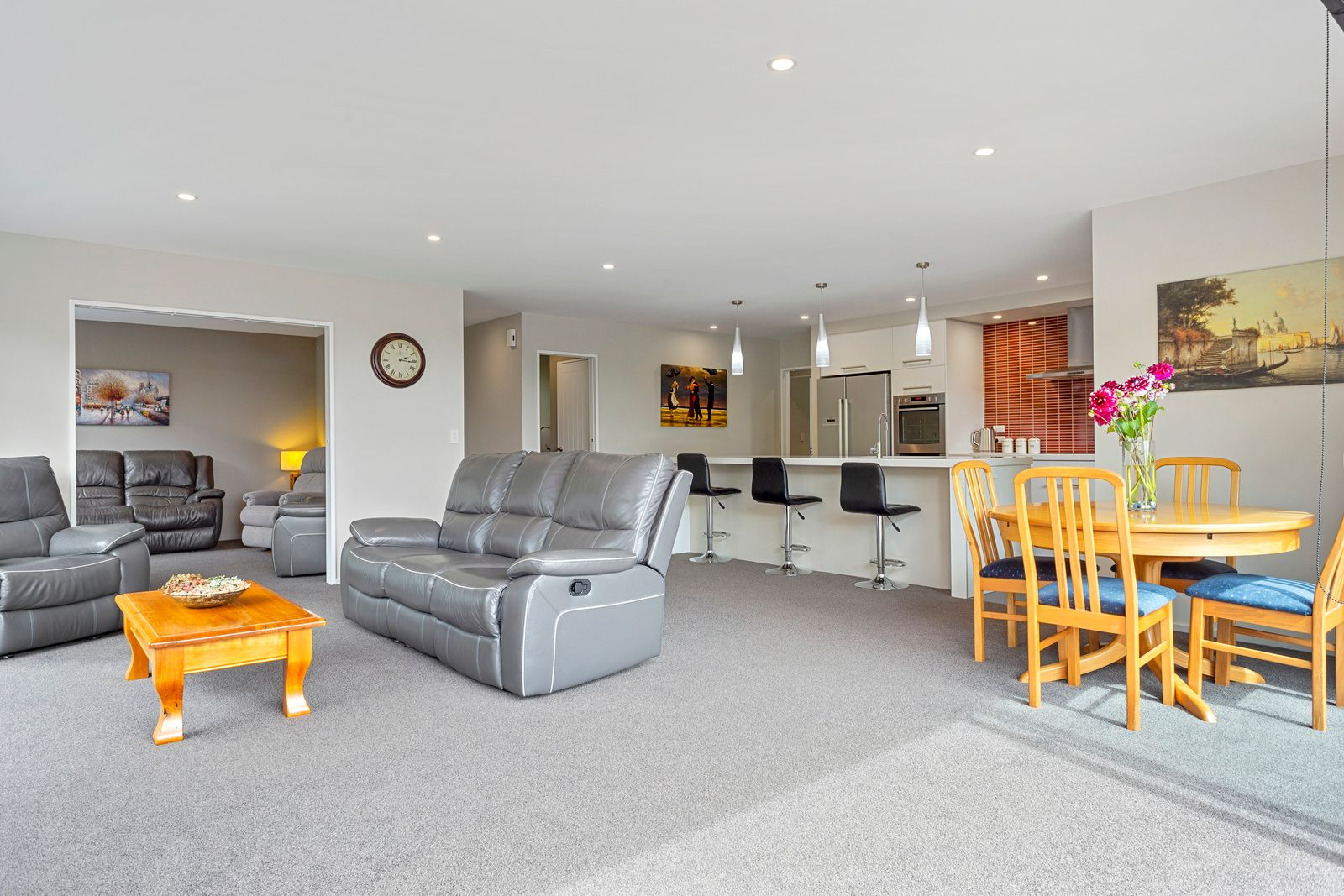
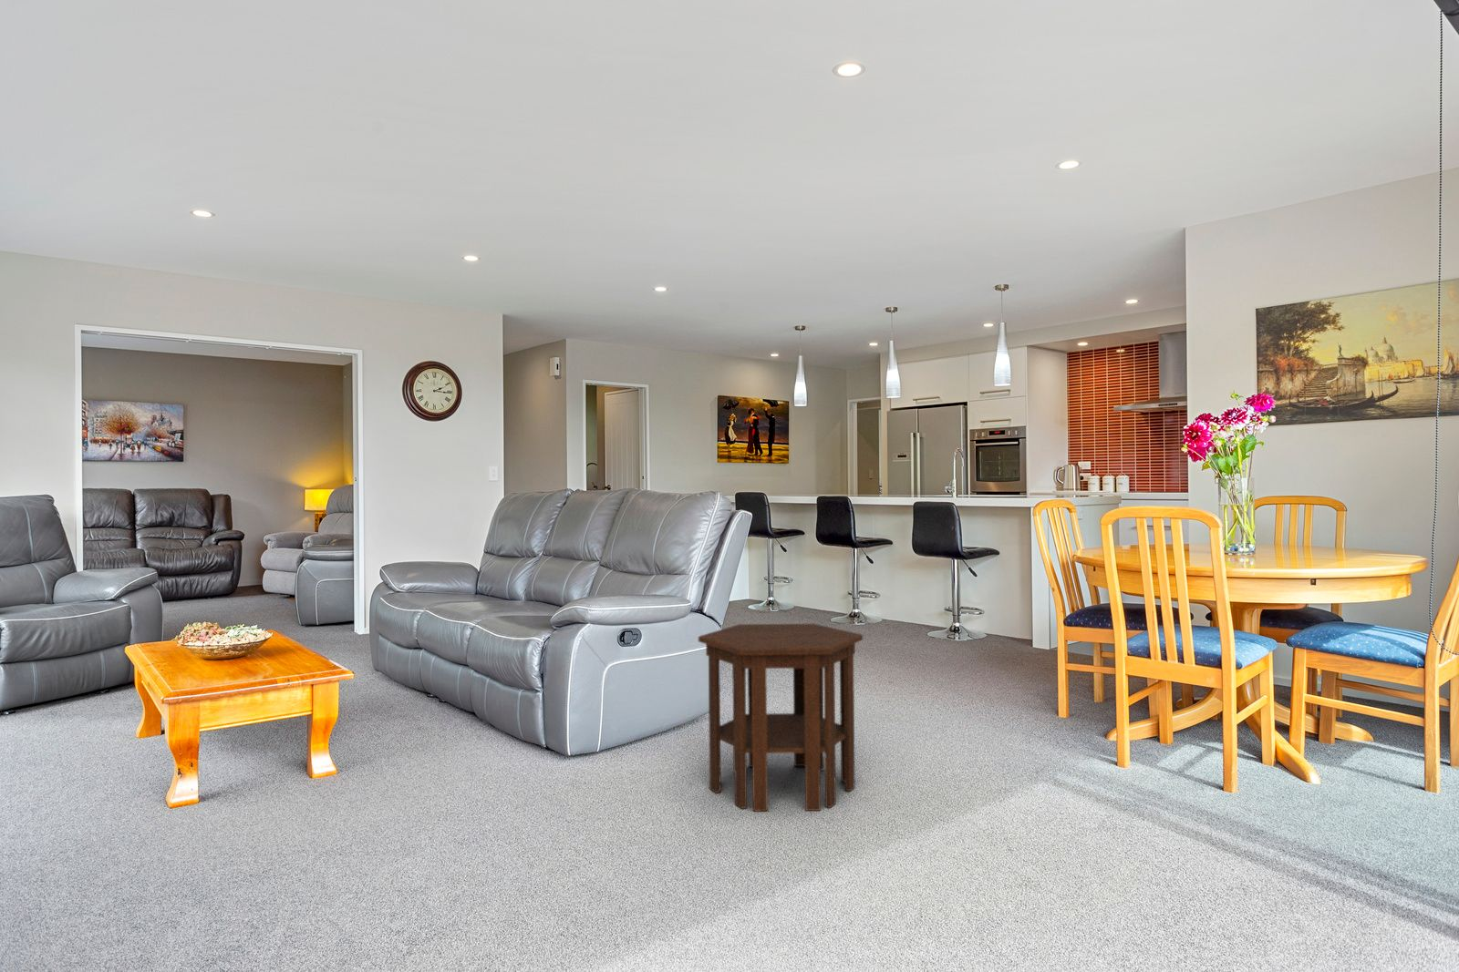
+ side table (781, 714)
